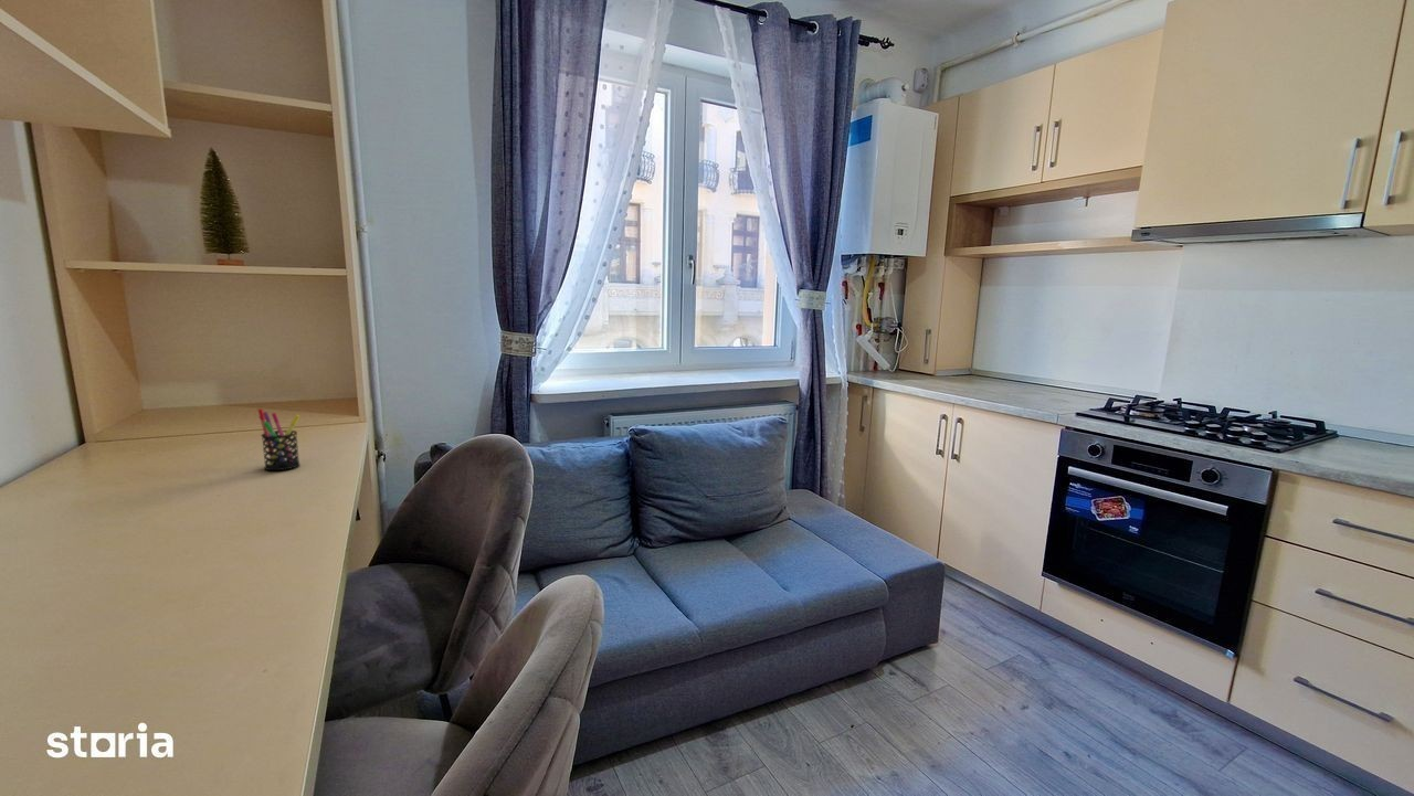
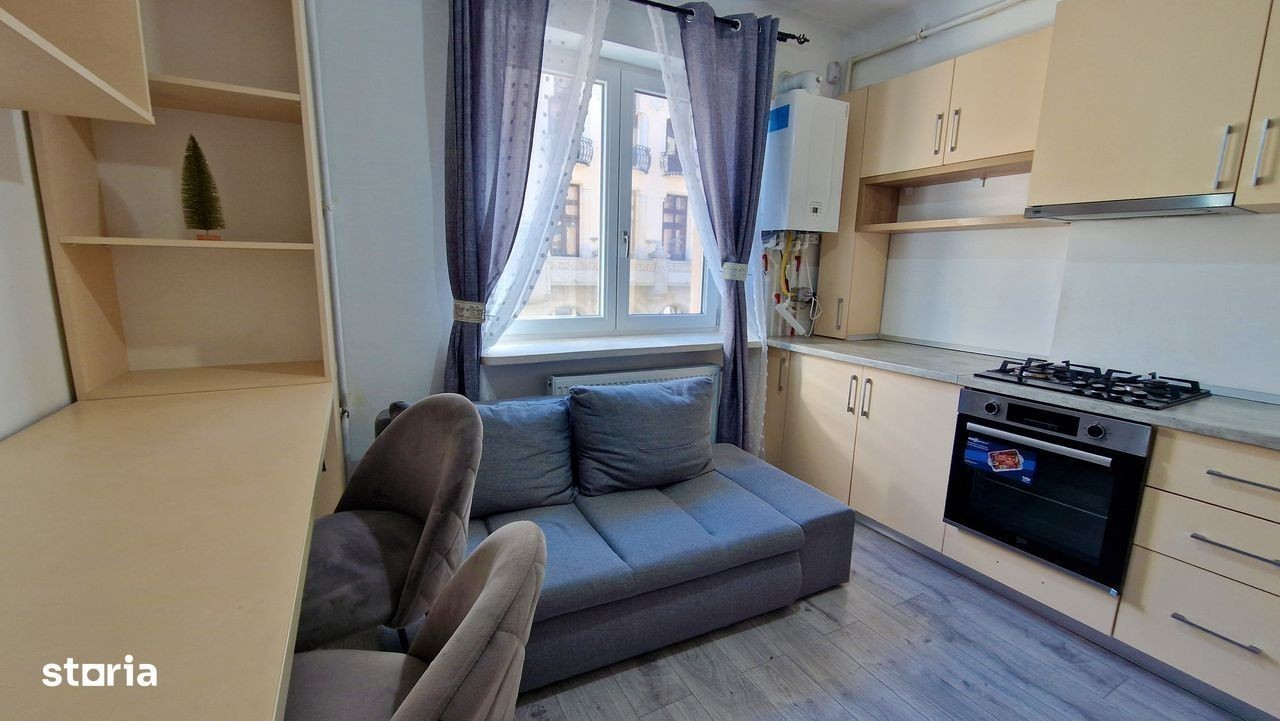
- pen holder (275, 438)
